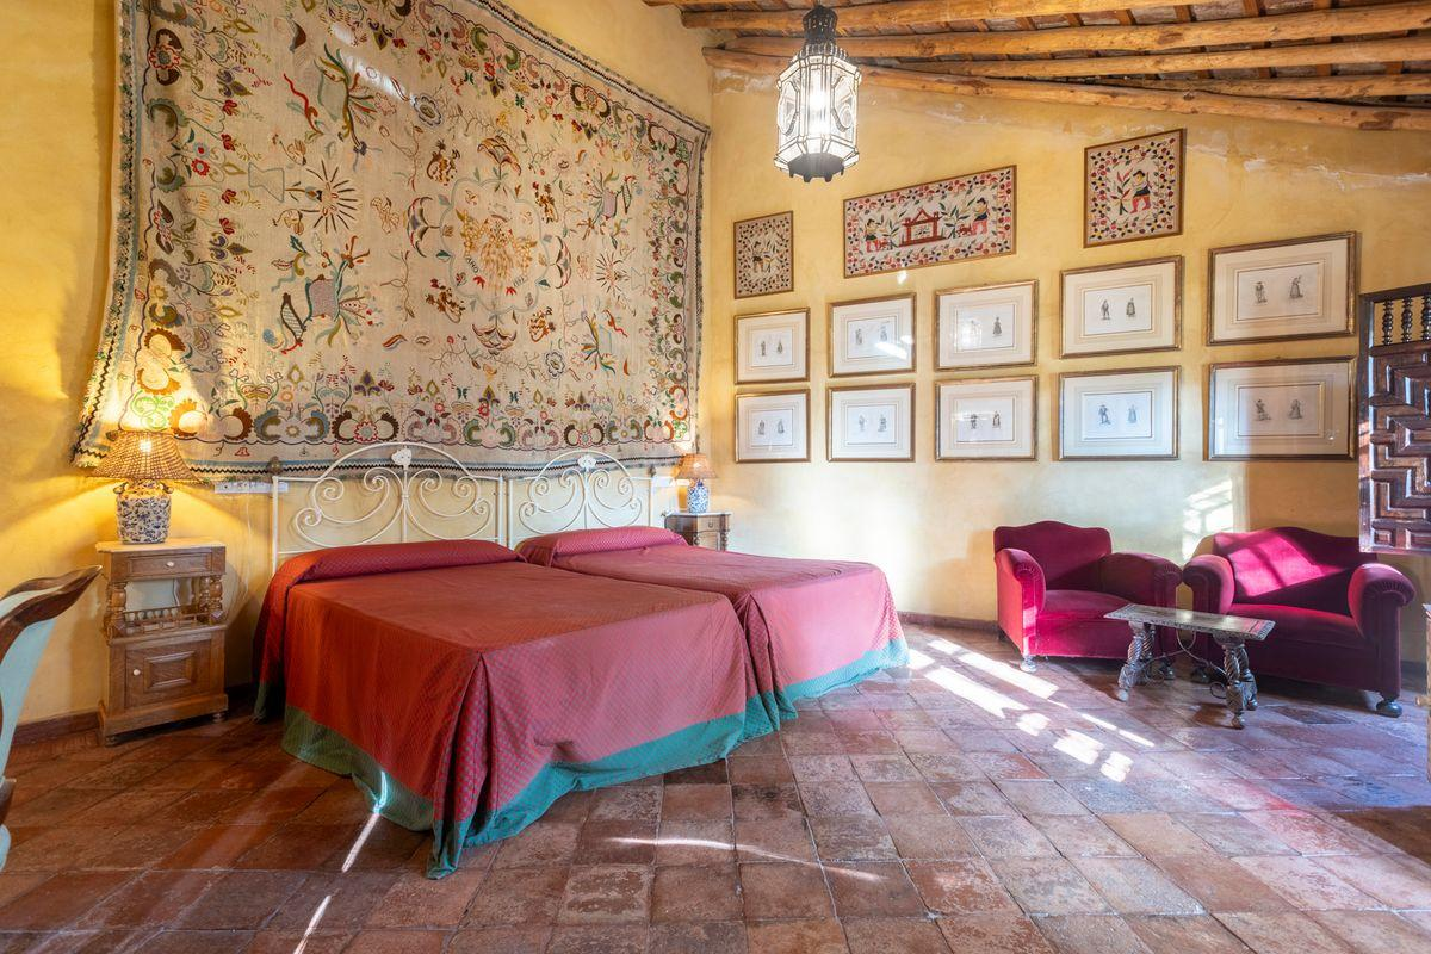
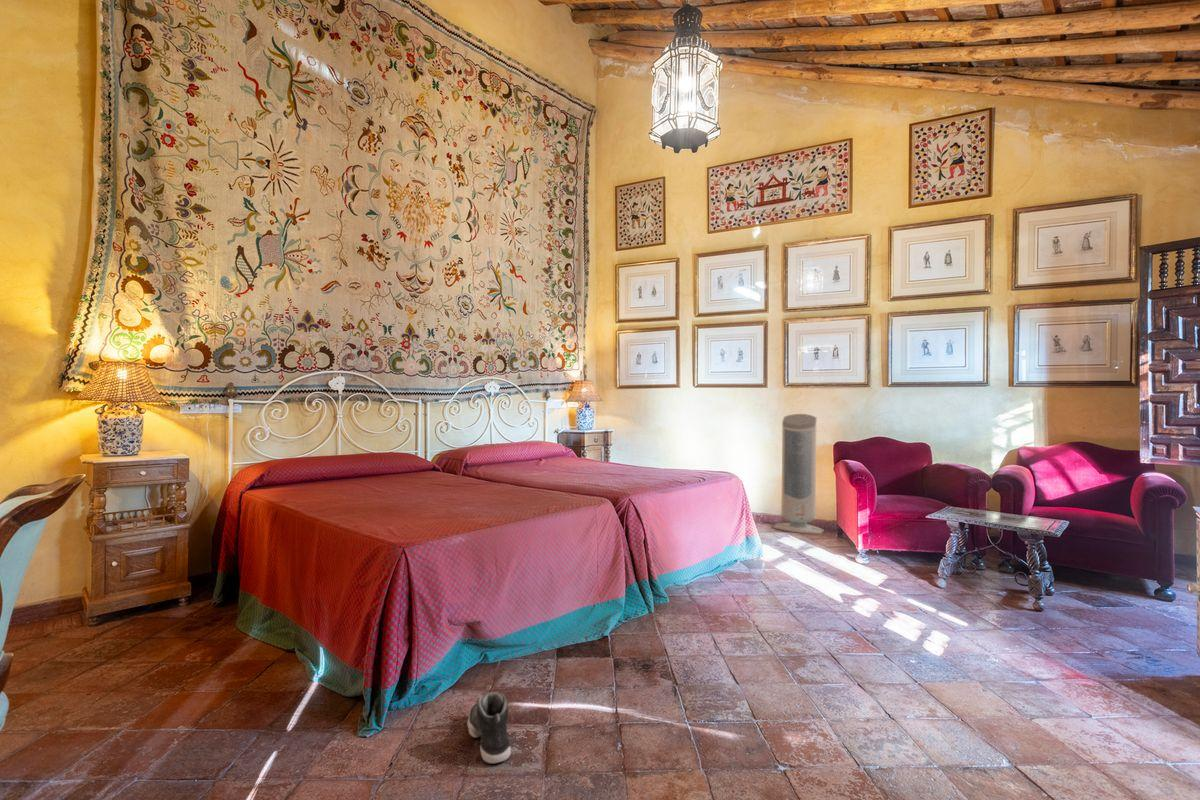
+ sneaker (489, 713)
+ air purifier (798, 471)
